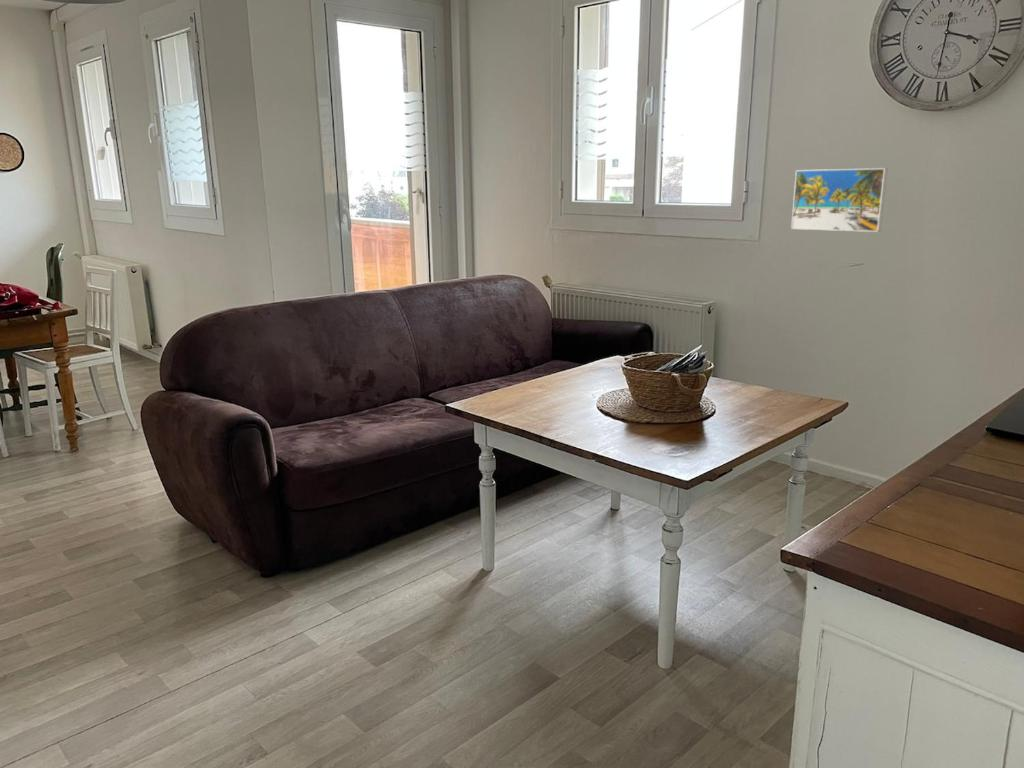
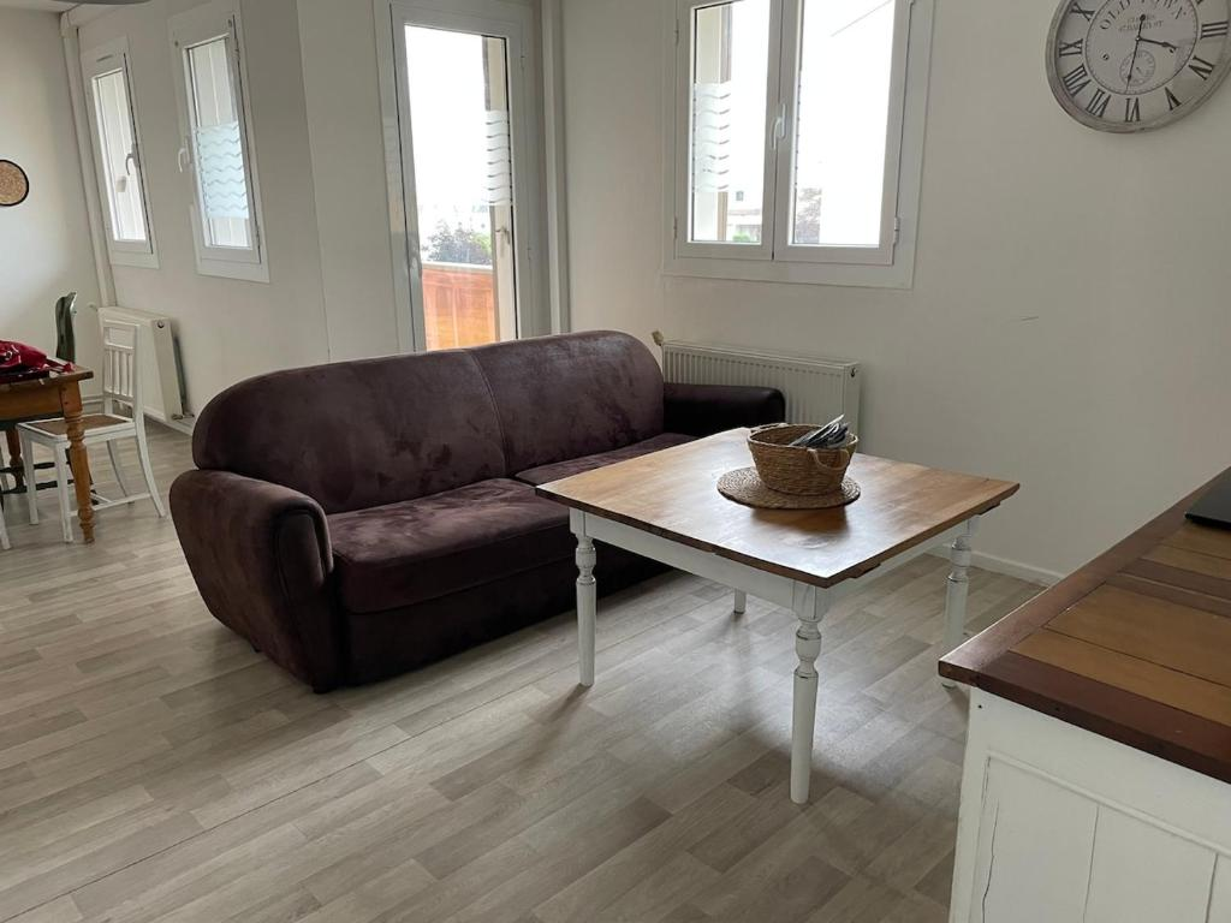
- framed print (837, 200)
